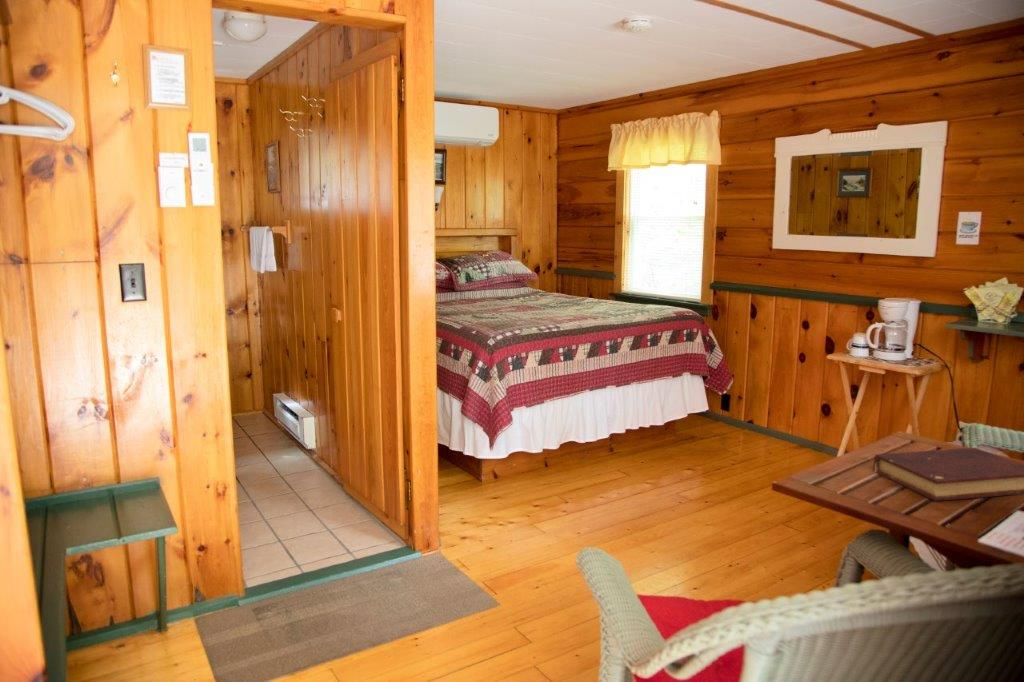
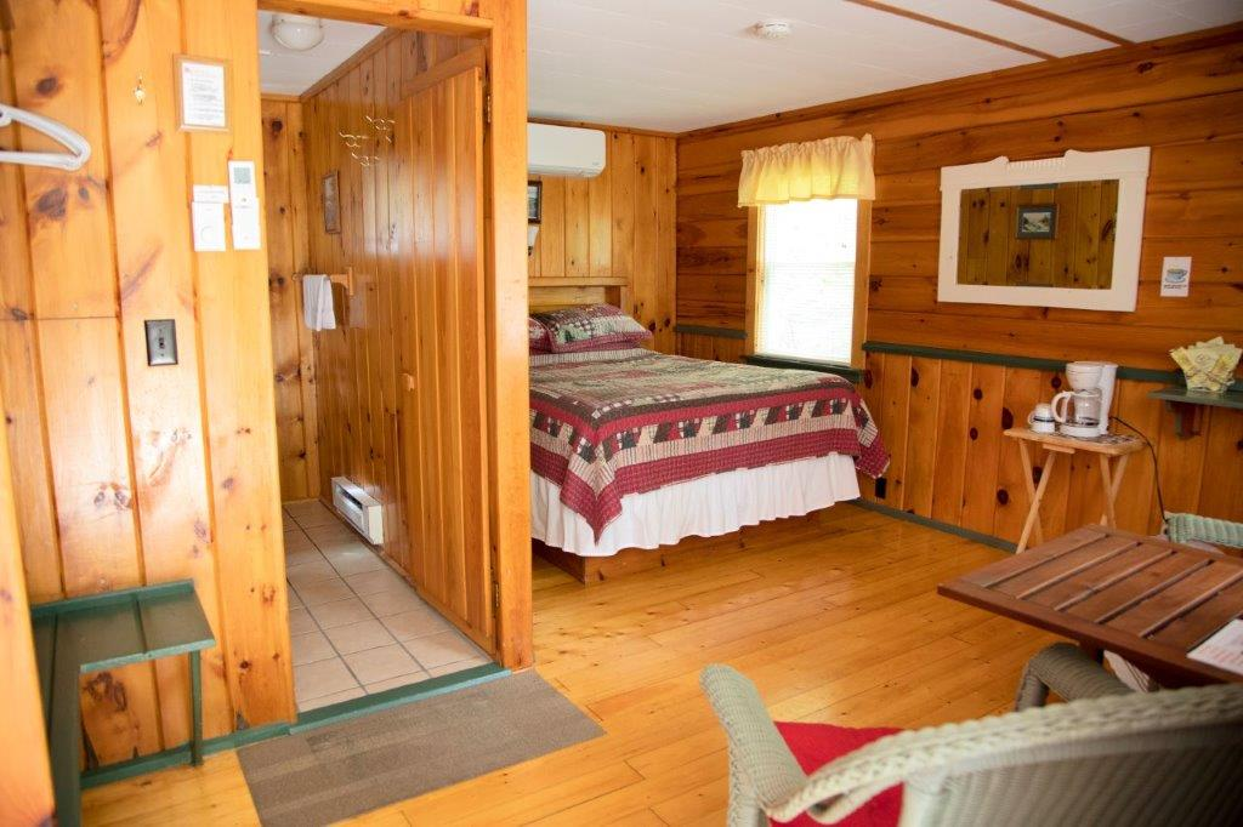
- book (955, 472)
